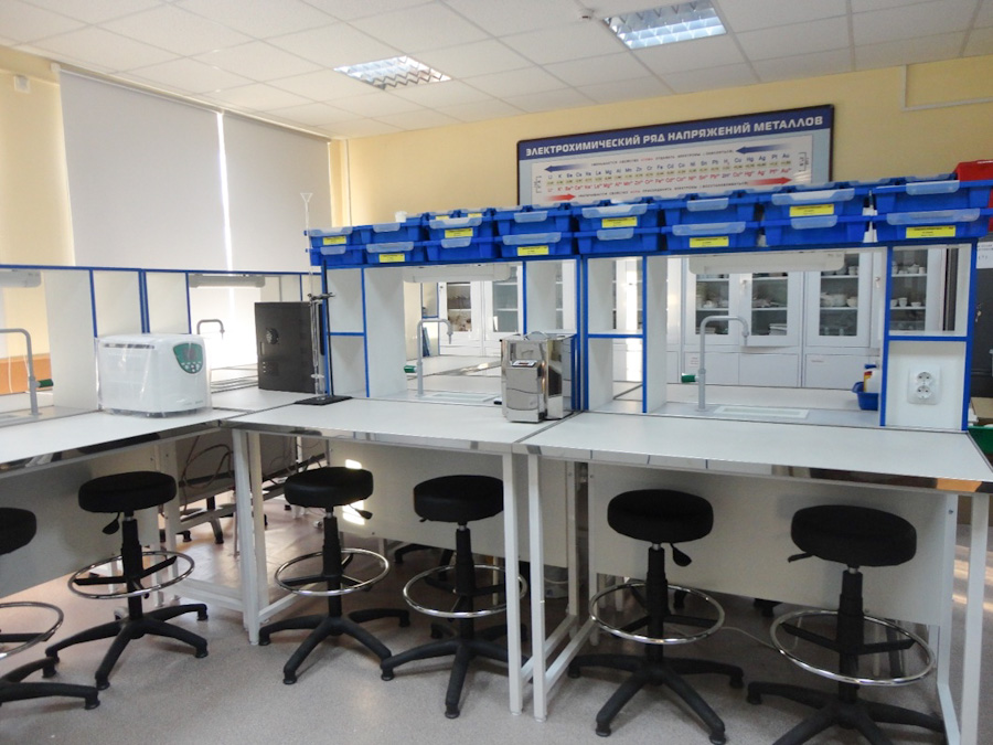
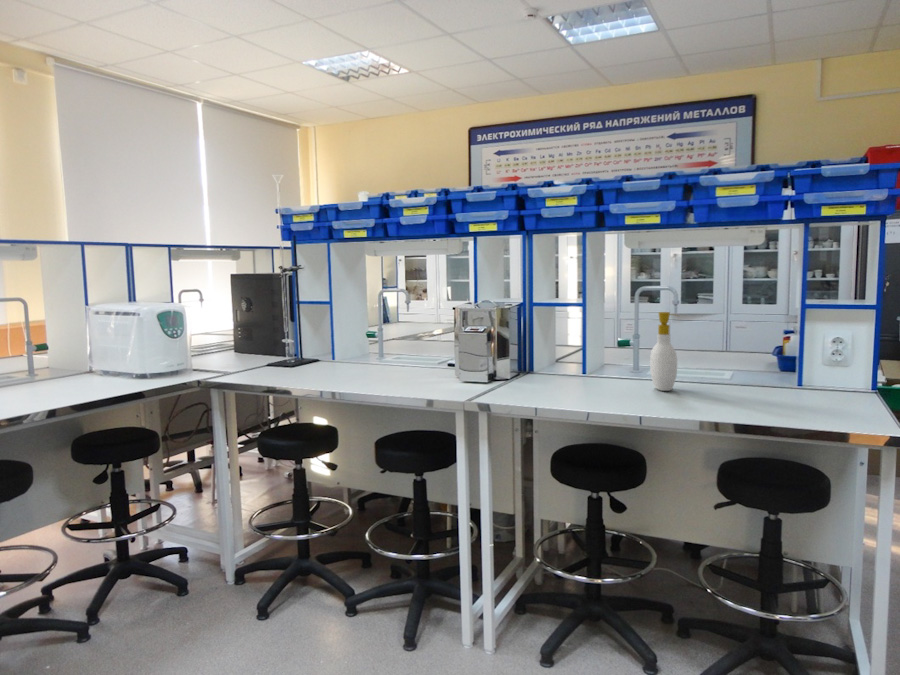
+ soap bottle (665, 350)
